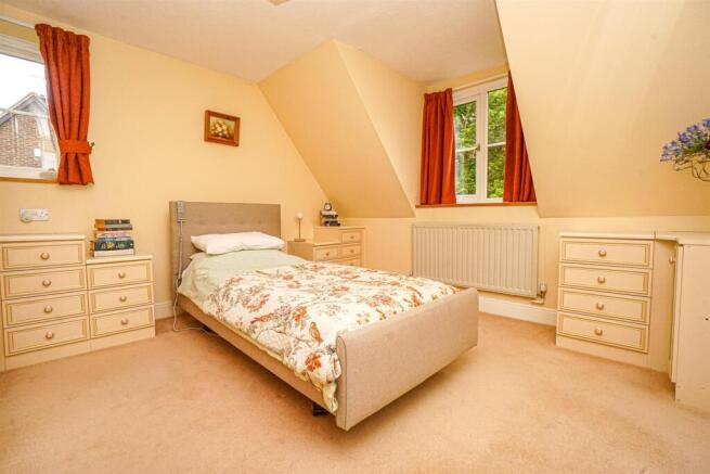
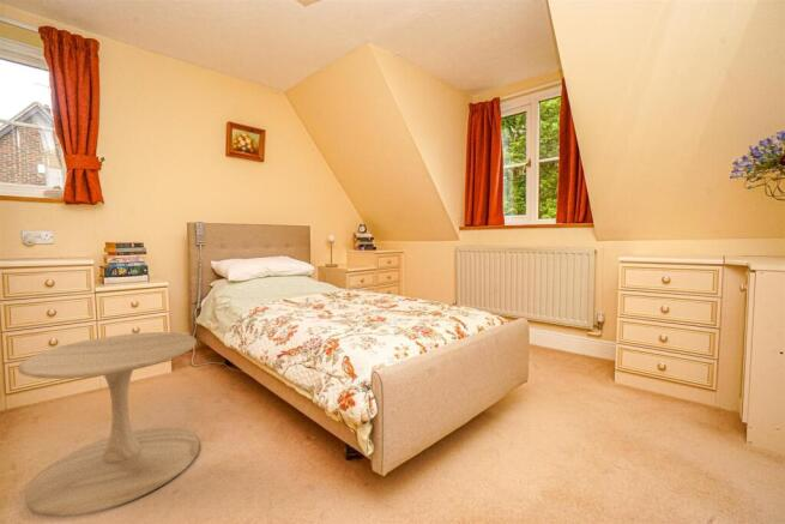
+ side table (120, 408)
